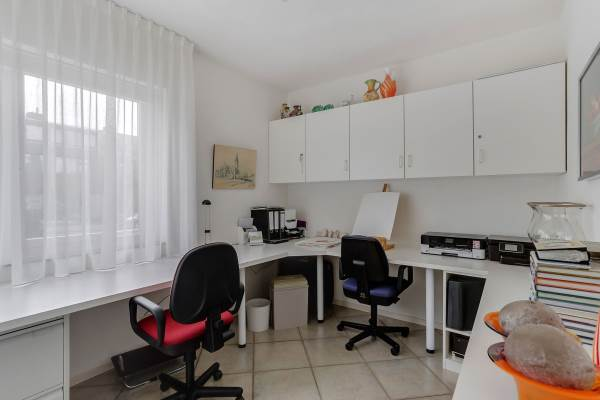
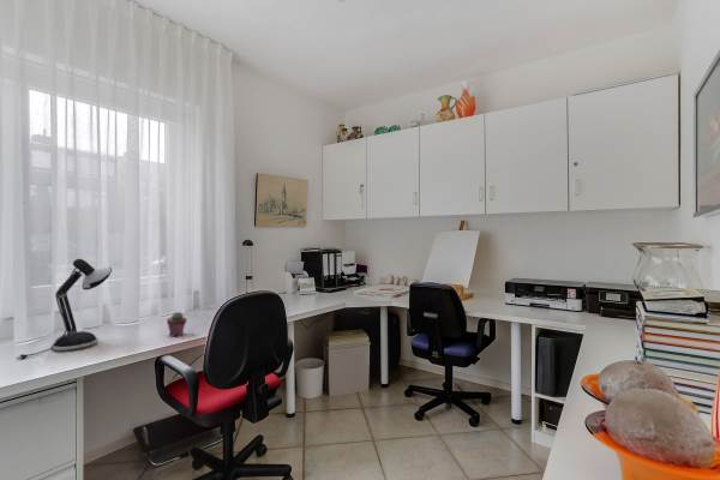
+ potted succulent (176, 323)
+ desk lamp (68, 302)
